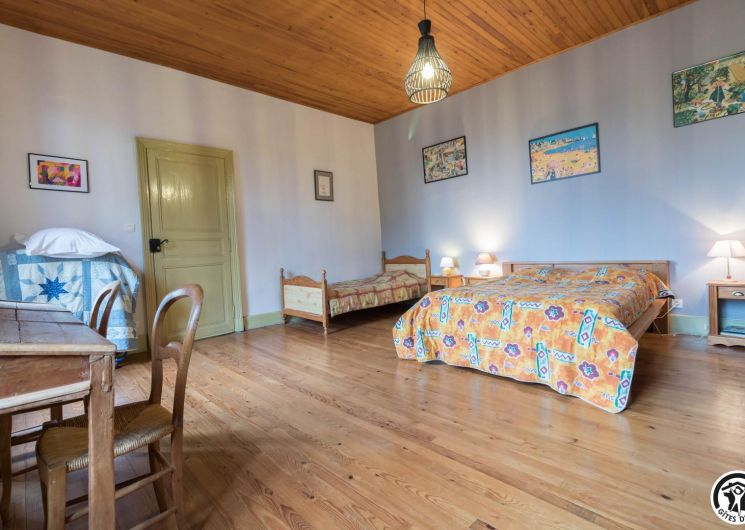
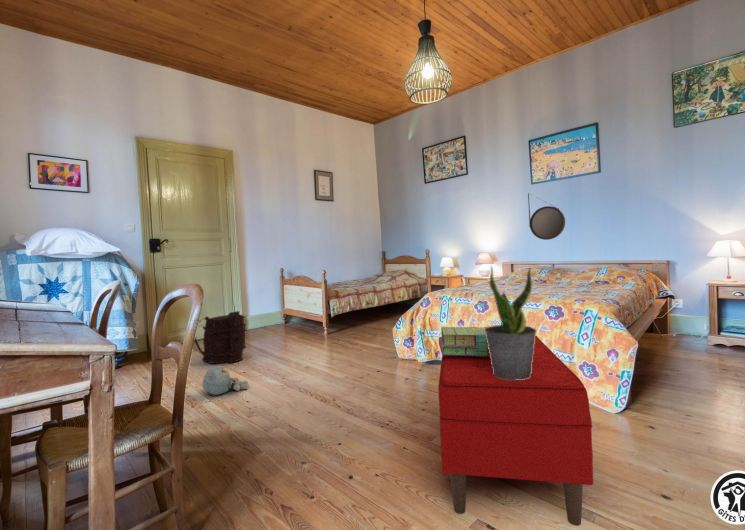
+ backpack (225, 335)
+ plush toy (225, 378)
+ home mirror (546, 215)
+ potted plant (509, 319)
+ bench (497, 397)
+ stack of books (476, 342)
